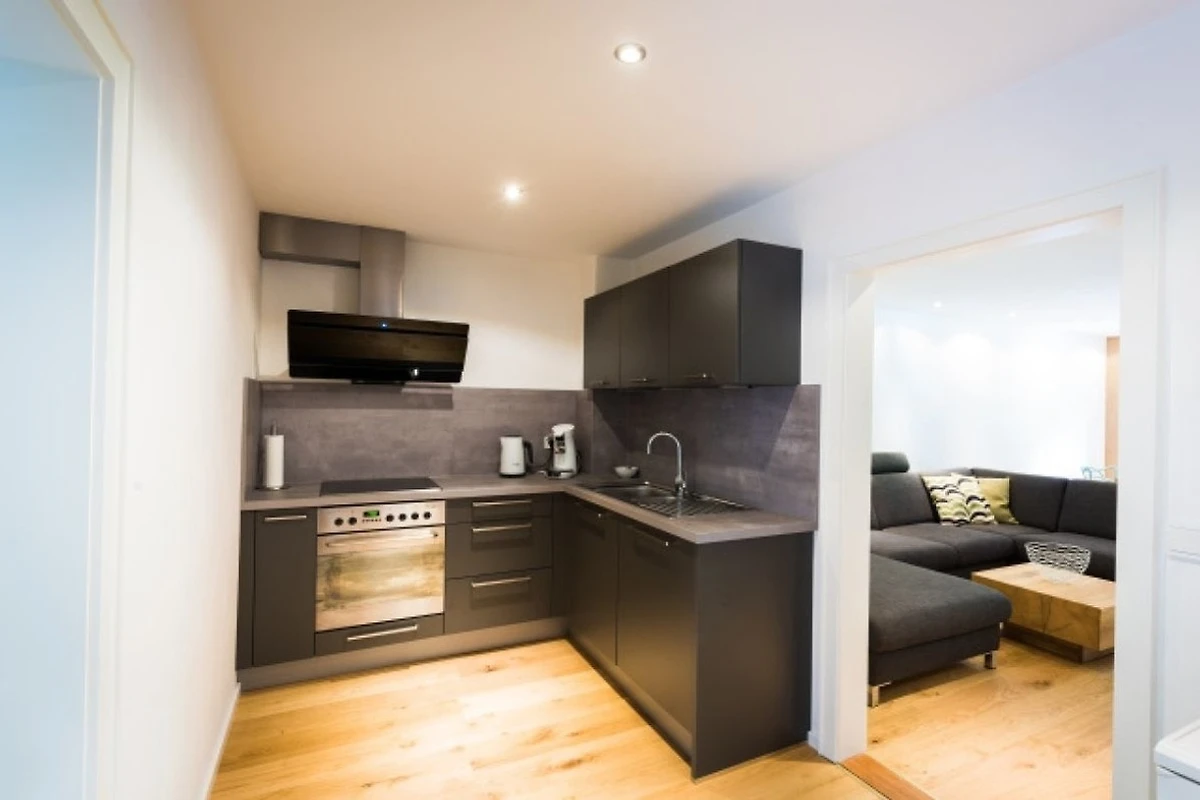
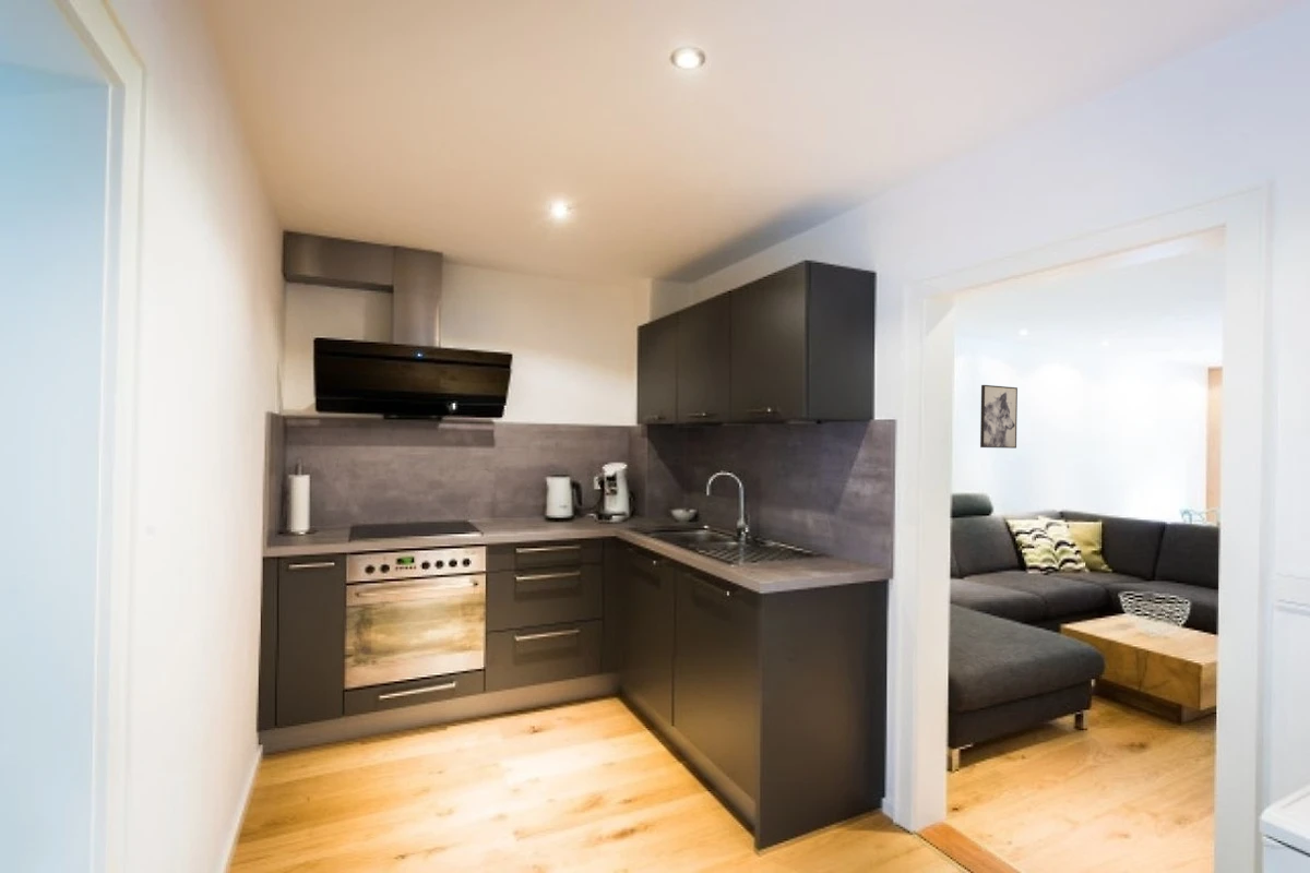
+ wall art (999, 417)
